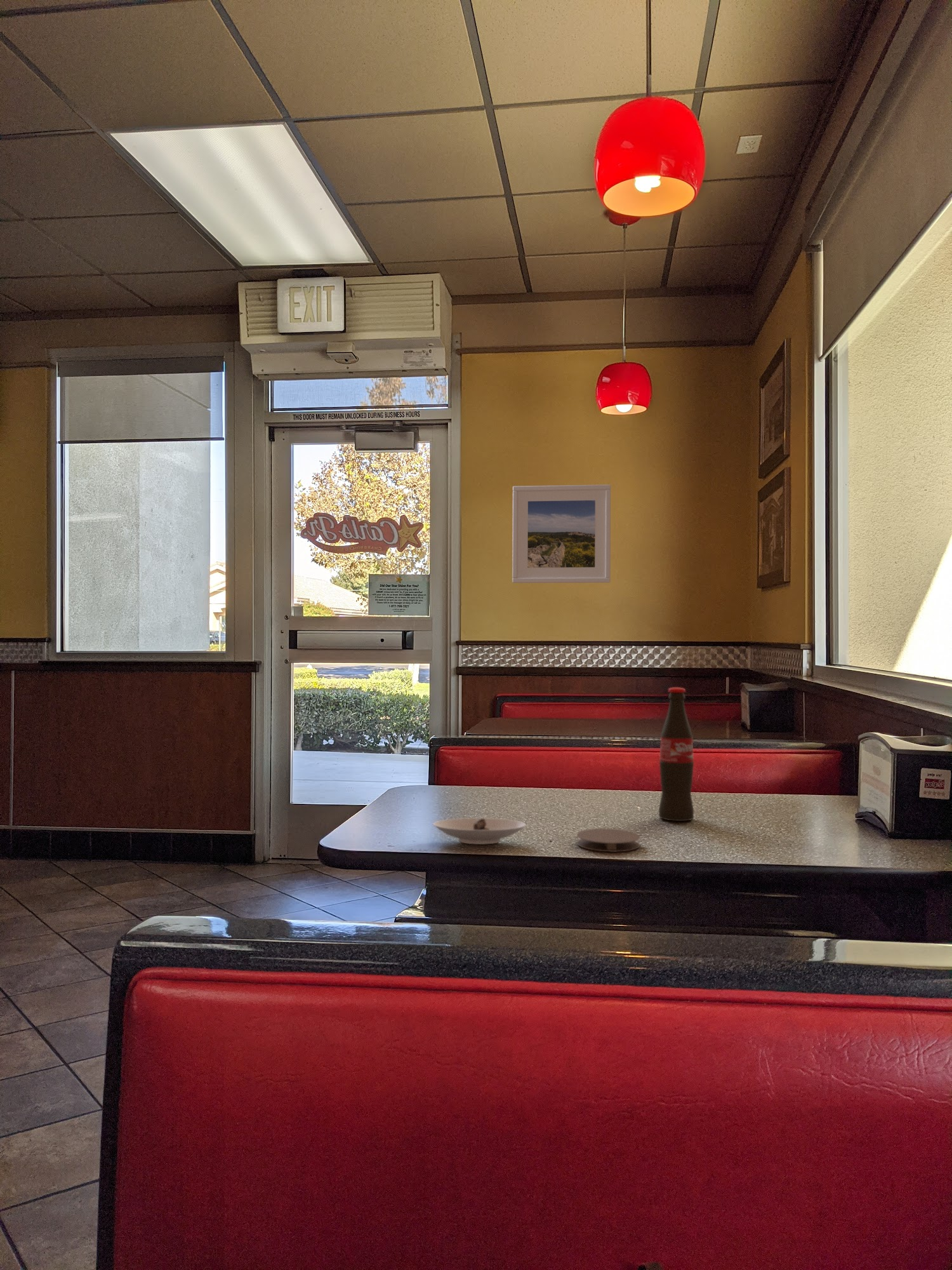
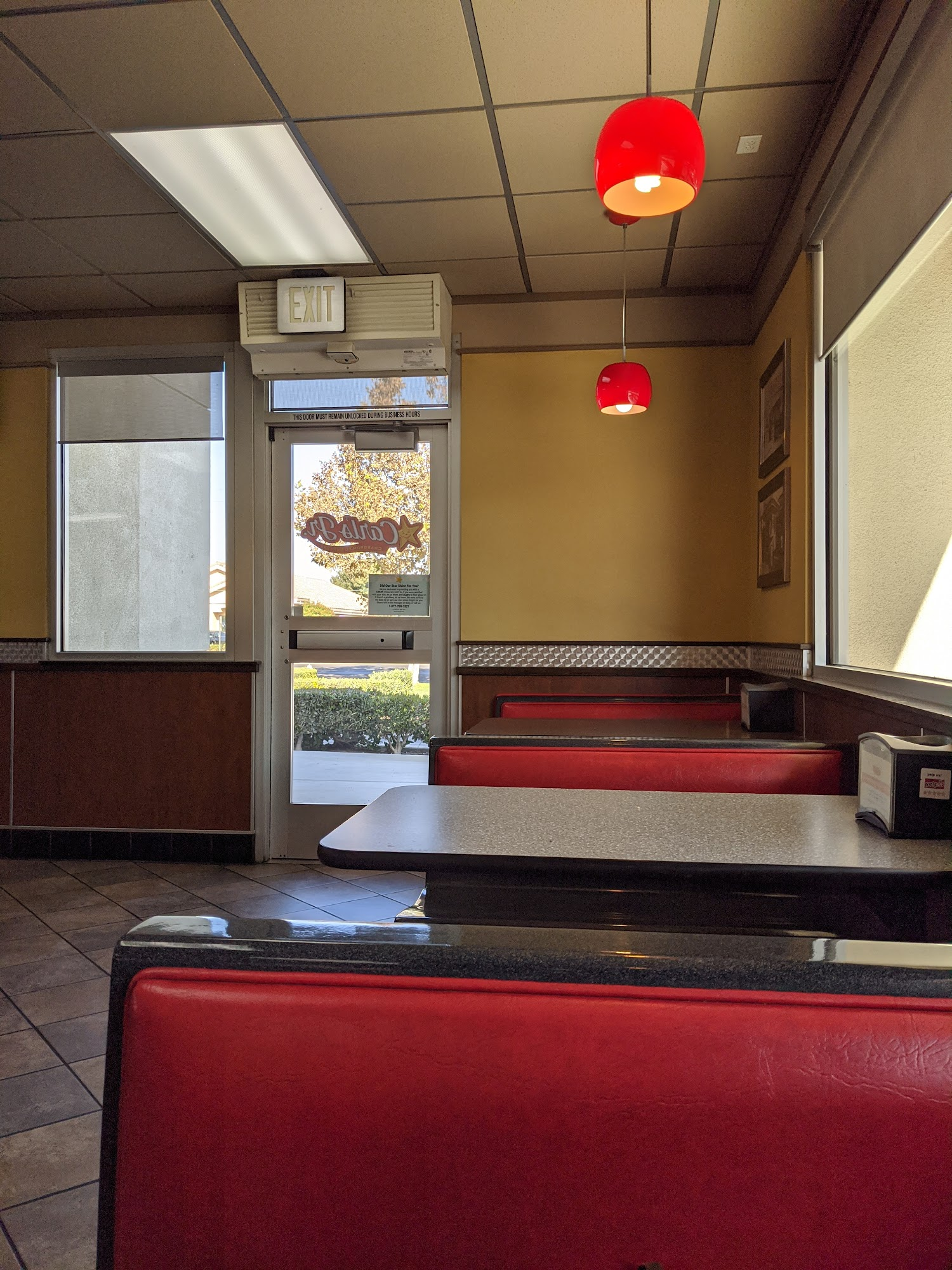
- coaster (608, 839)
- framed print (561, 534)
- saucer (479, 830)
- pop (677, 752)
